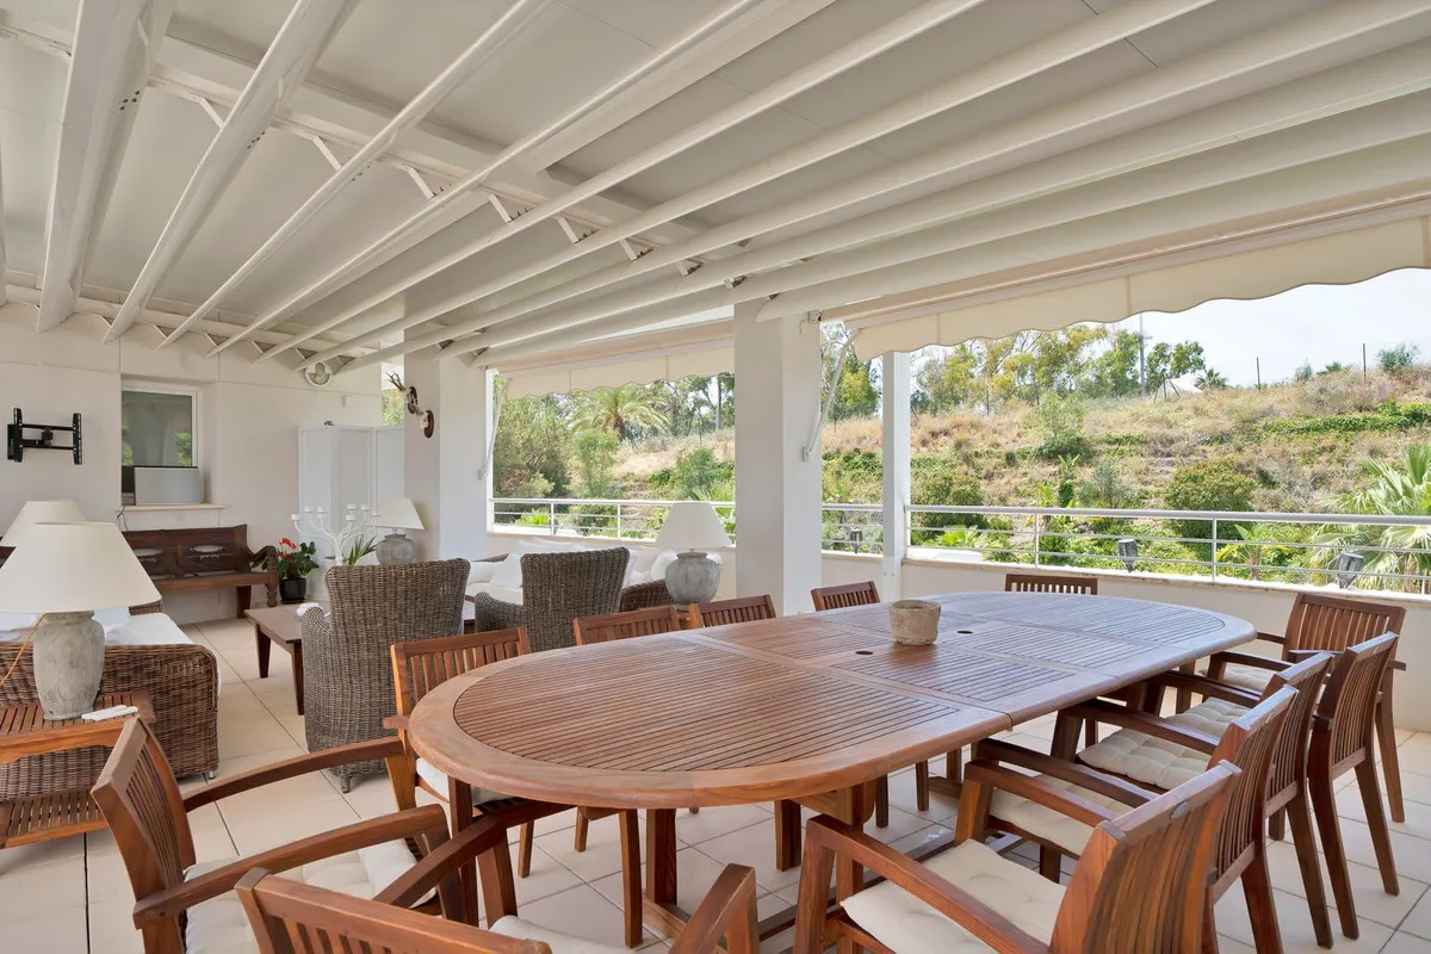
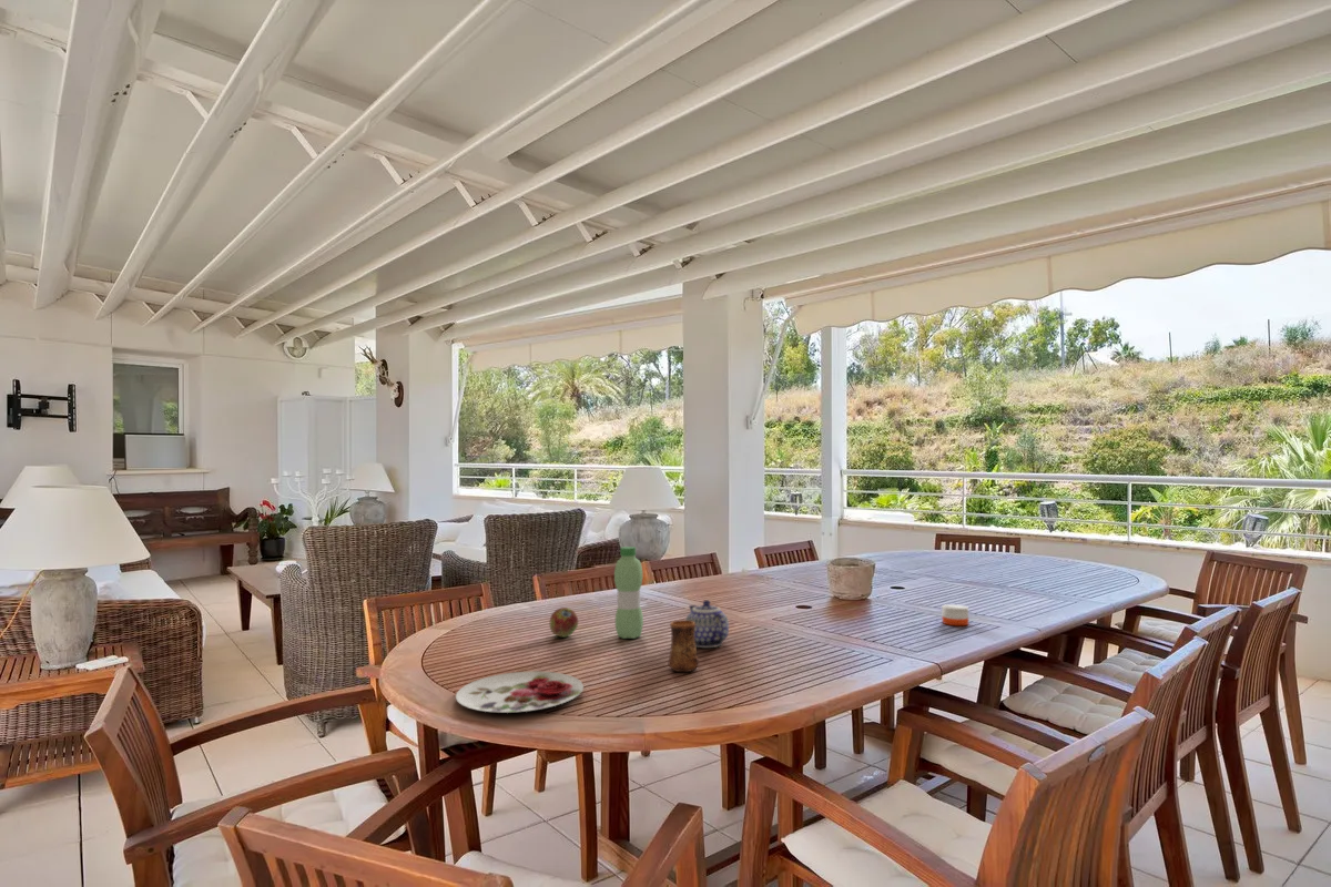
+ fruit (563, 622)
+ candle (955, 605)
+ water bottle (628, 591)
+ cup (683, 645)
+ teapot (707, 622)
+ plate (520, 689)
